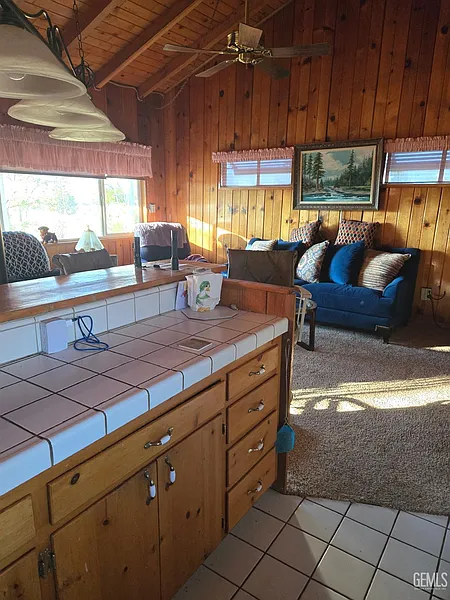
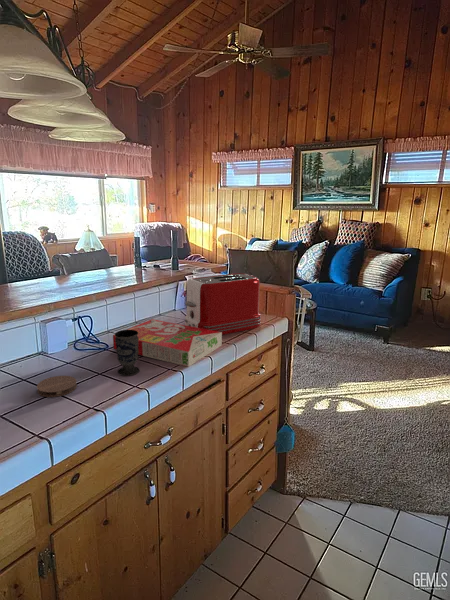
+ toaster (223, 302)
+ coaster (57, 385)
+ cup (127, 352)
+ cereal box (168, 340)
